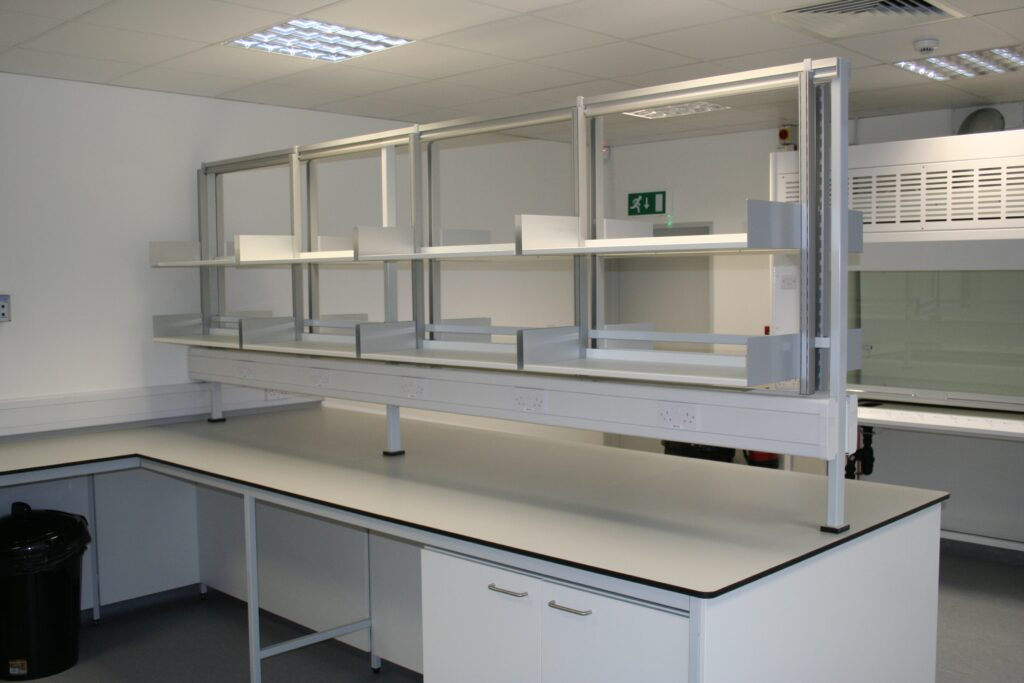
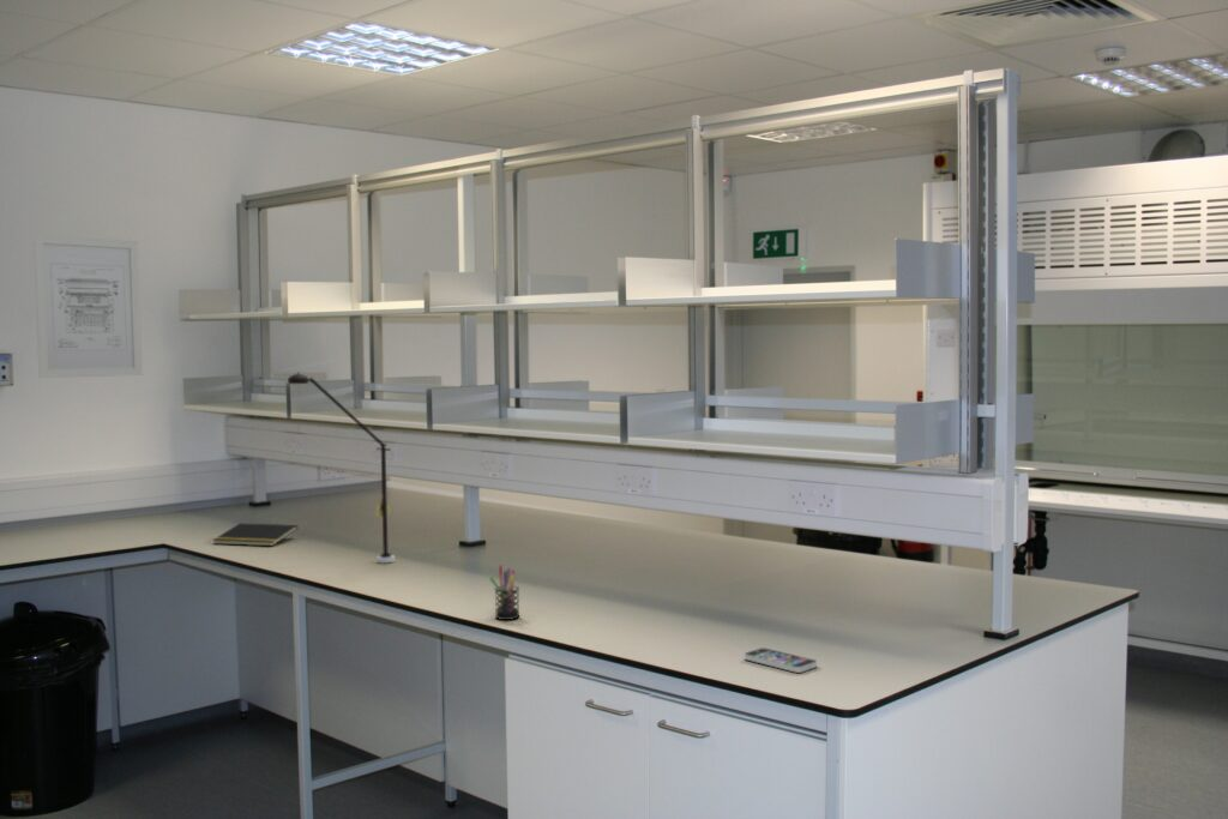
+ smartphone (779, 660)
+ wall art (89, 307)
+ pen holder (504, 591)
+ notepad (255, 534)
+ desk lamp (381, 470)
